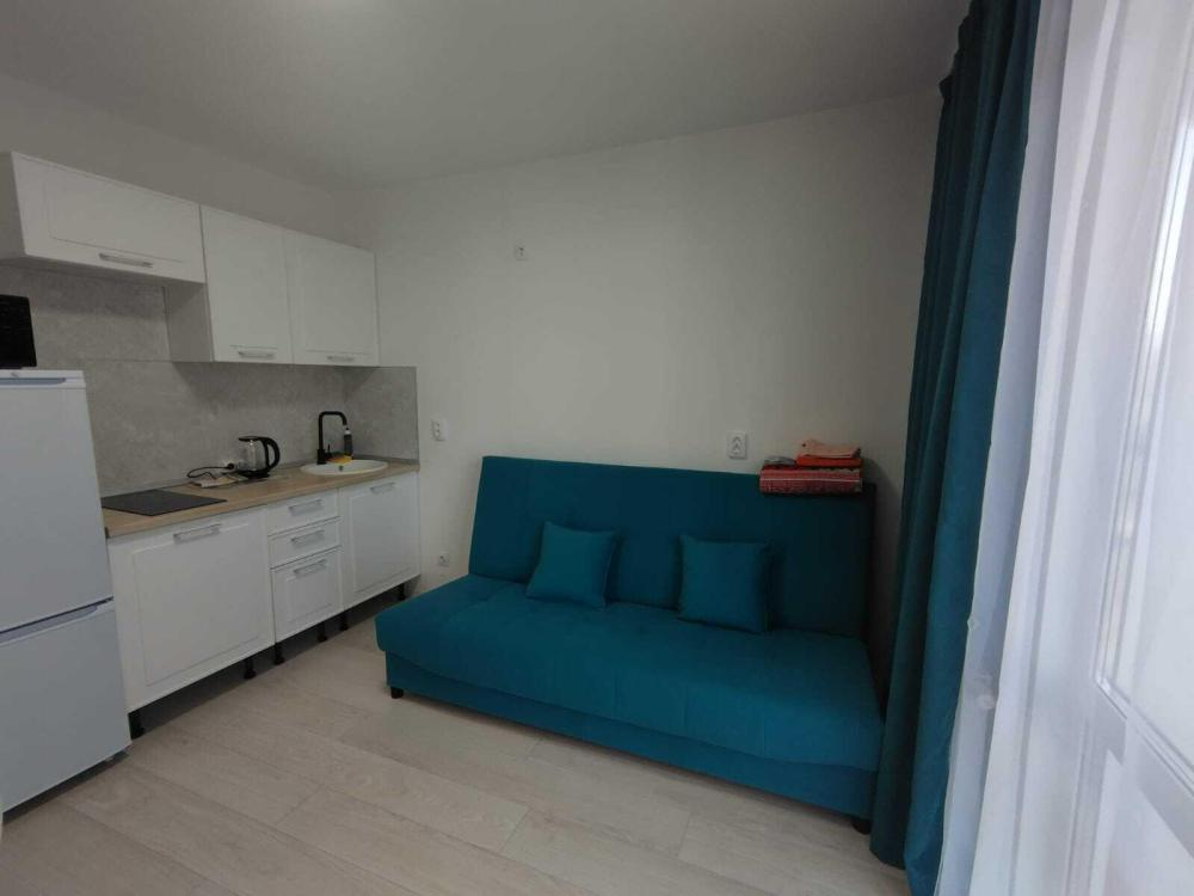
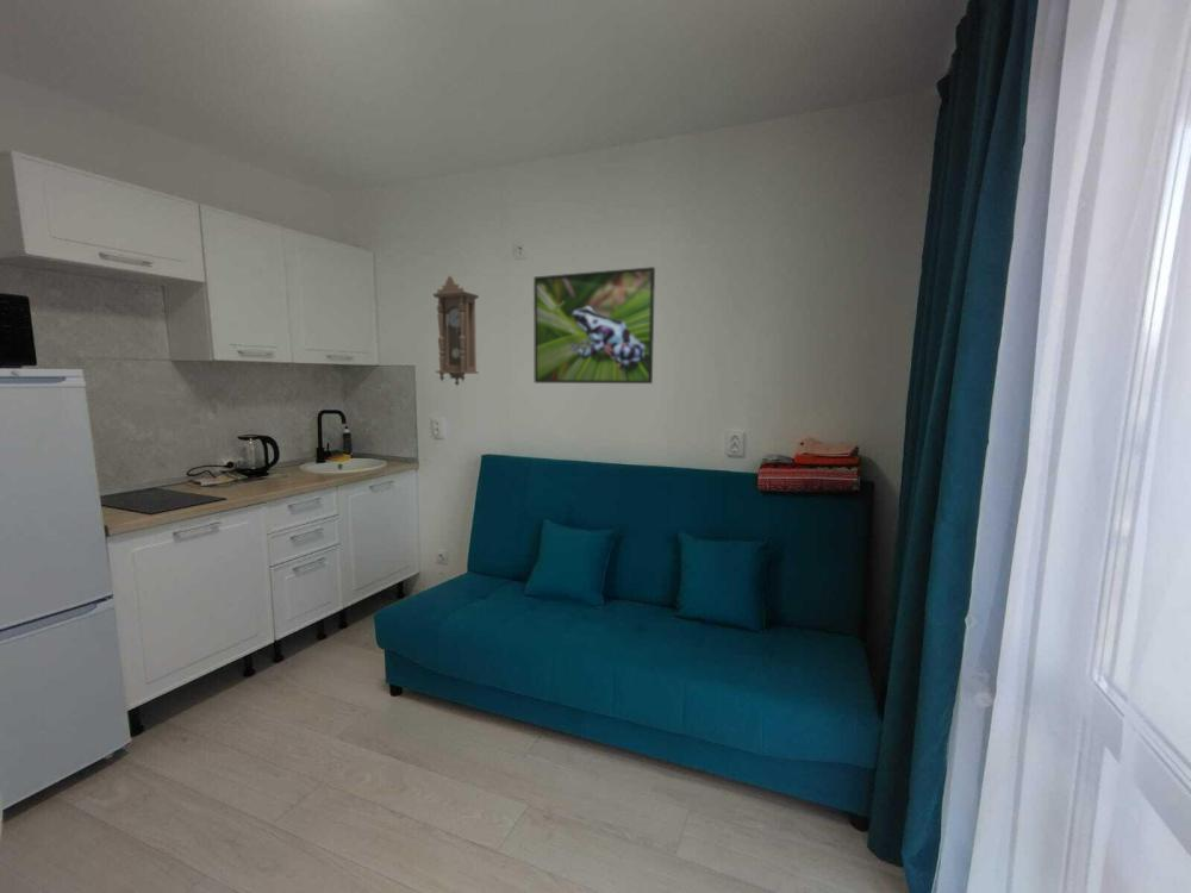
+ pendulum clock (456, 332)
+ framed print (591, 327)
